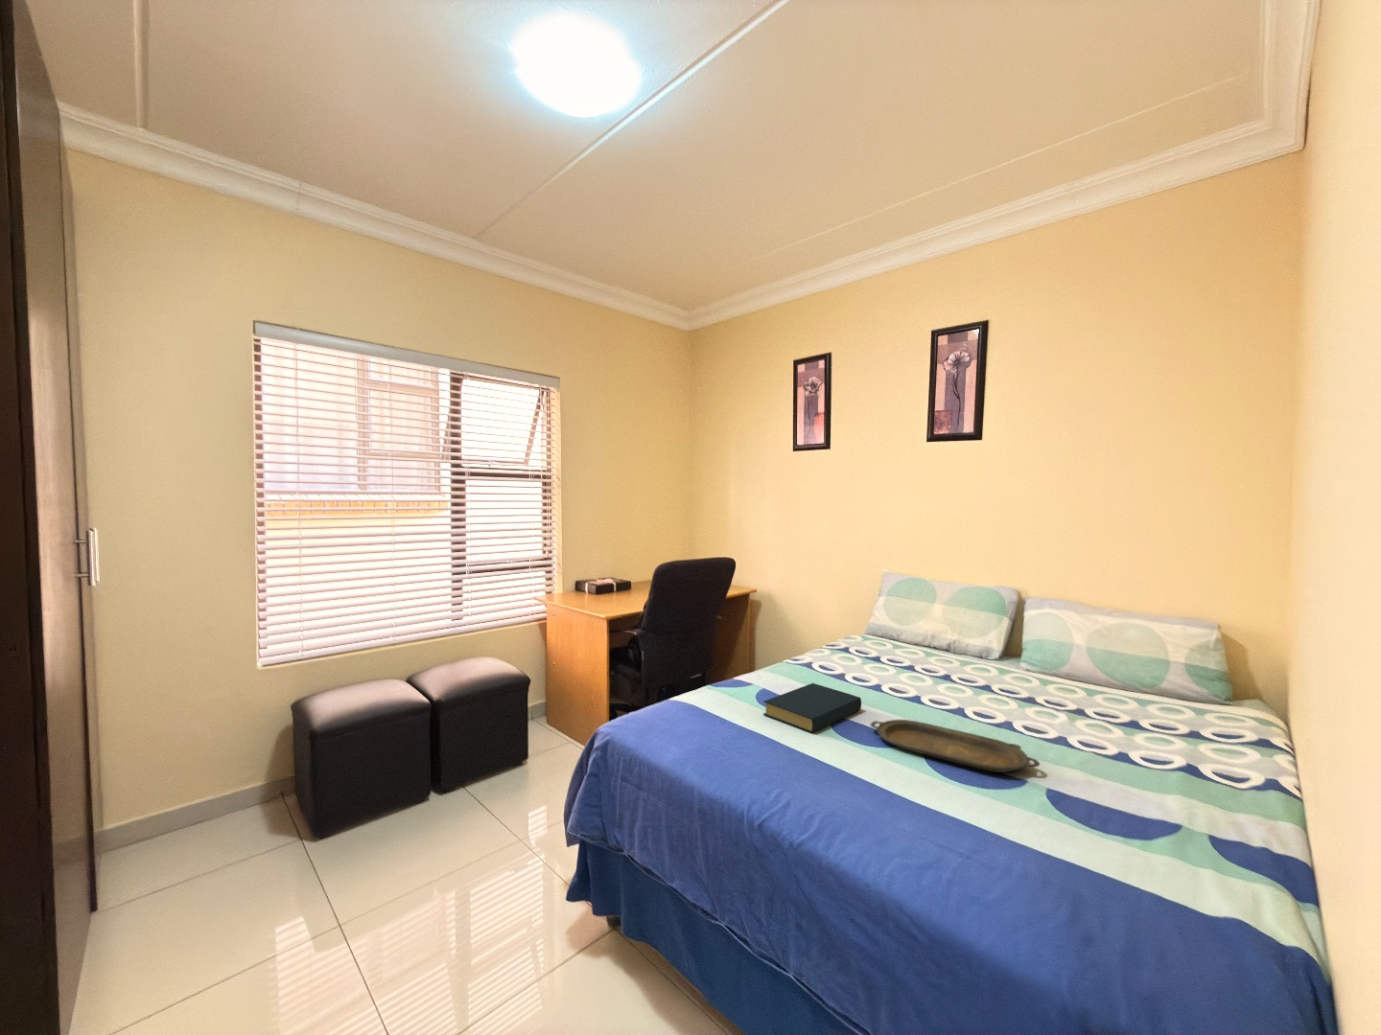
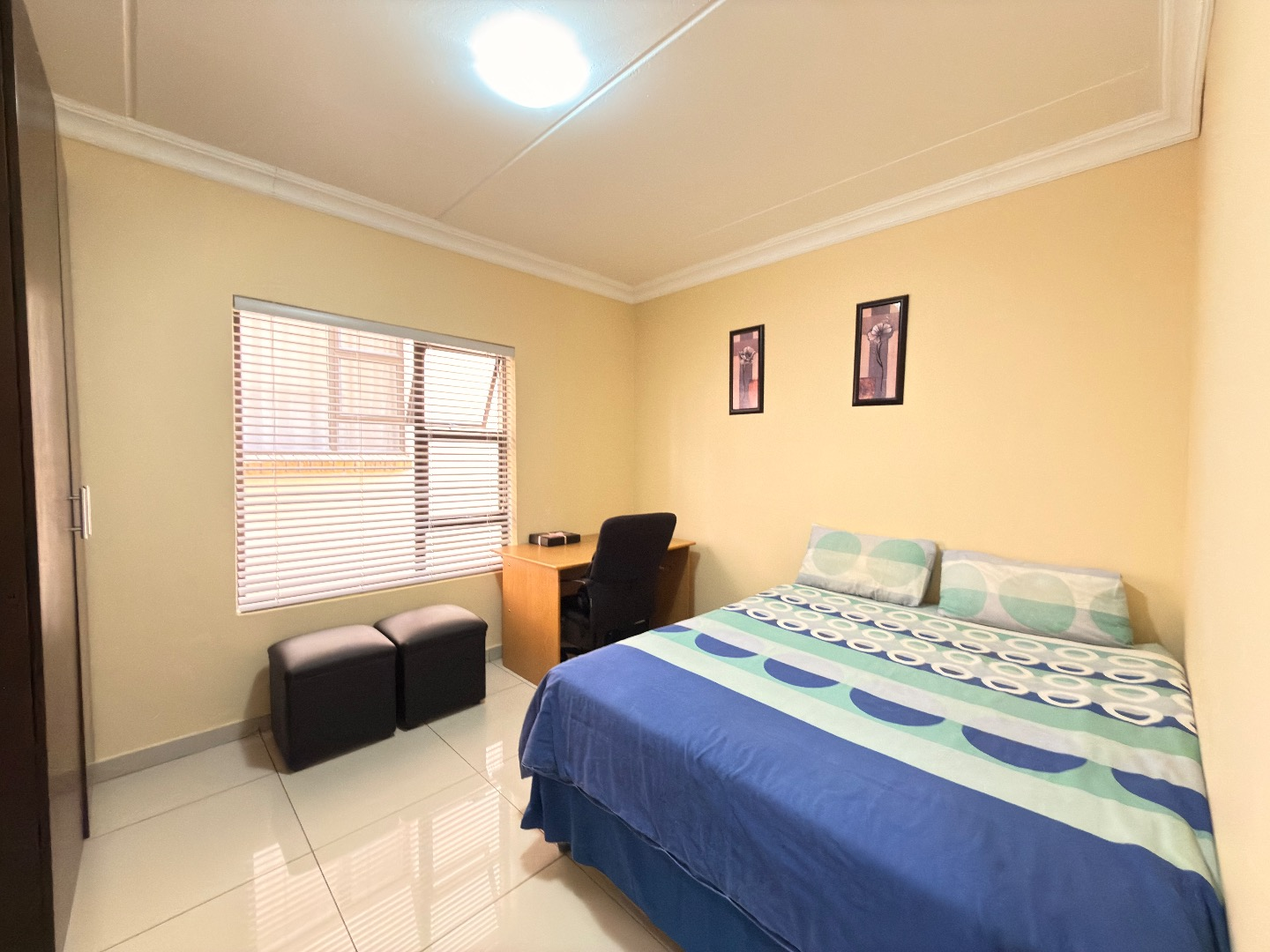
- serving tray (947, 746)
- hardback book (812, 706)
